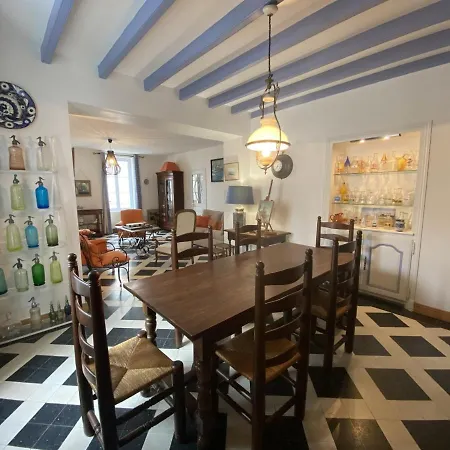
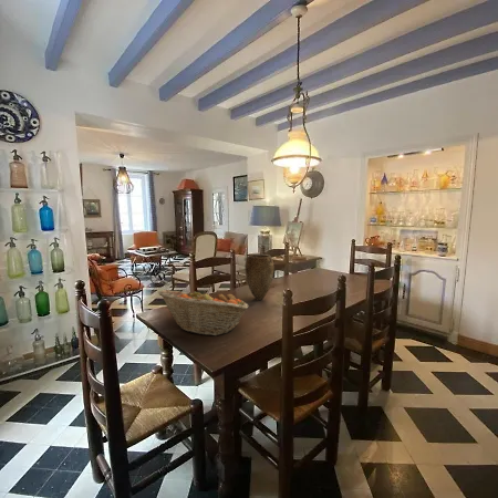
+ vase (259, 277)
+ fruit basket (203, 305)
